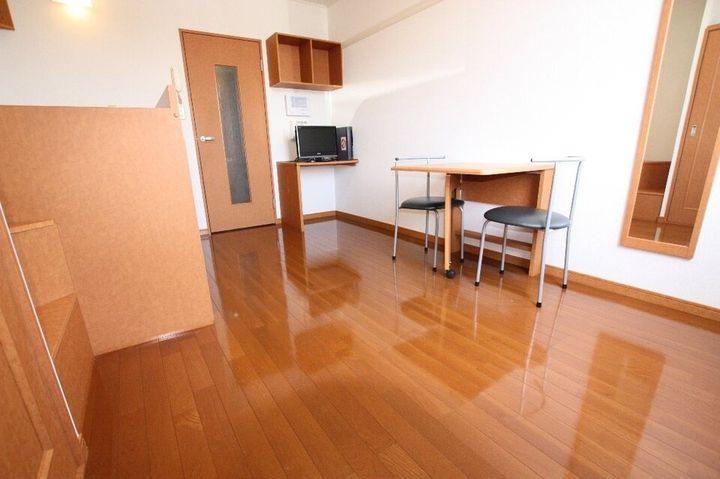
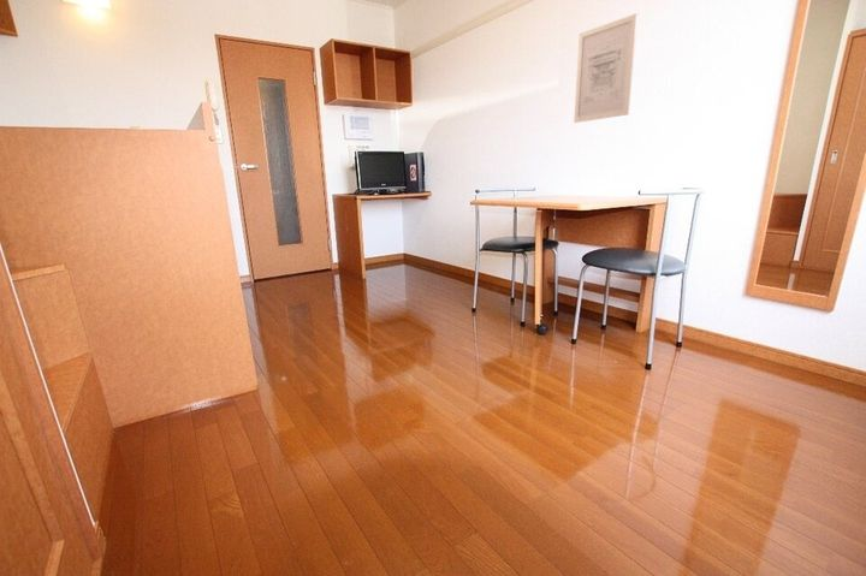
+ wall art (603, 72)
